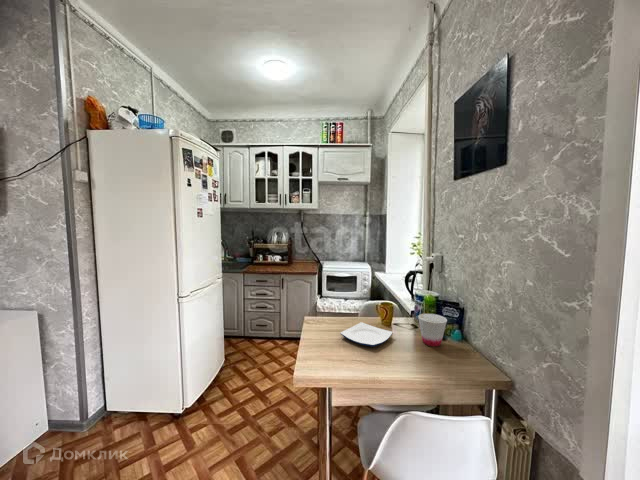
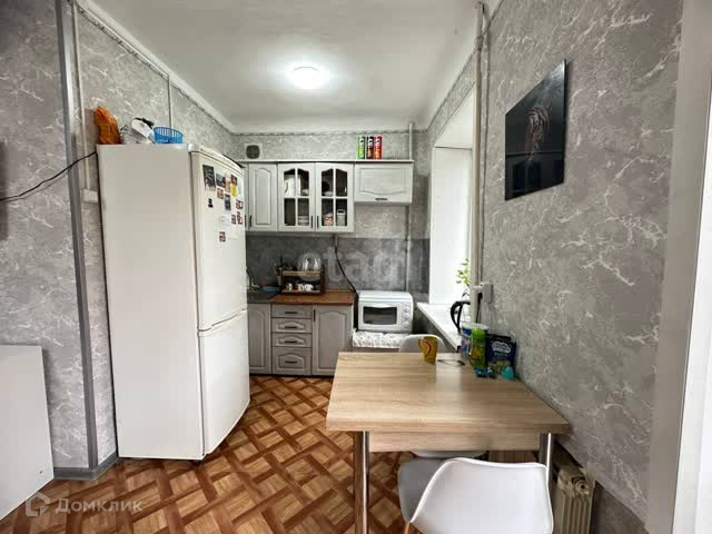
- plate (366, 335)
- cup (431, 330)
